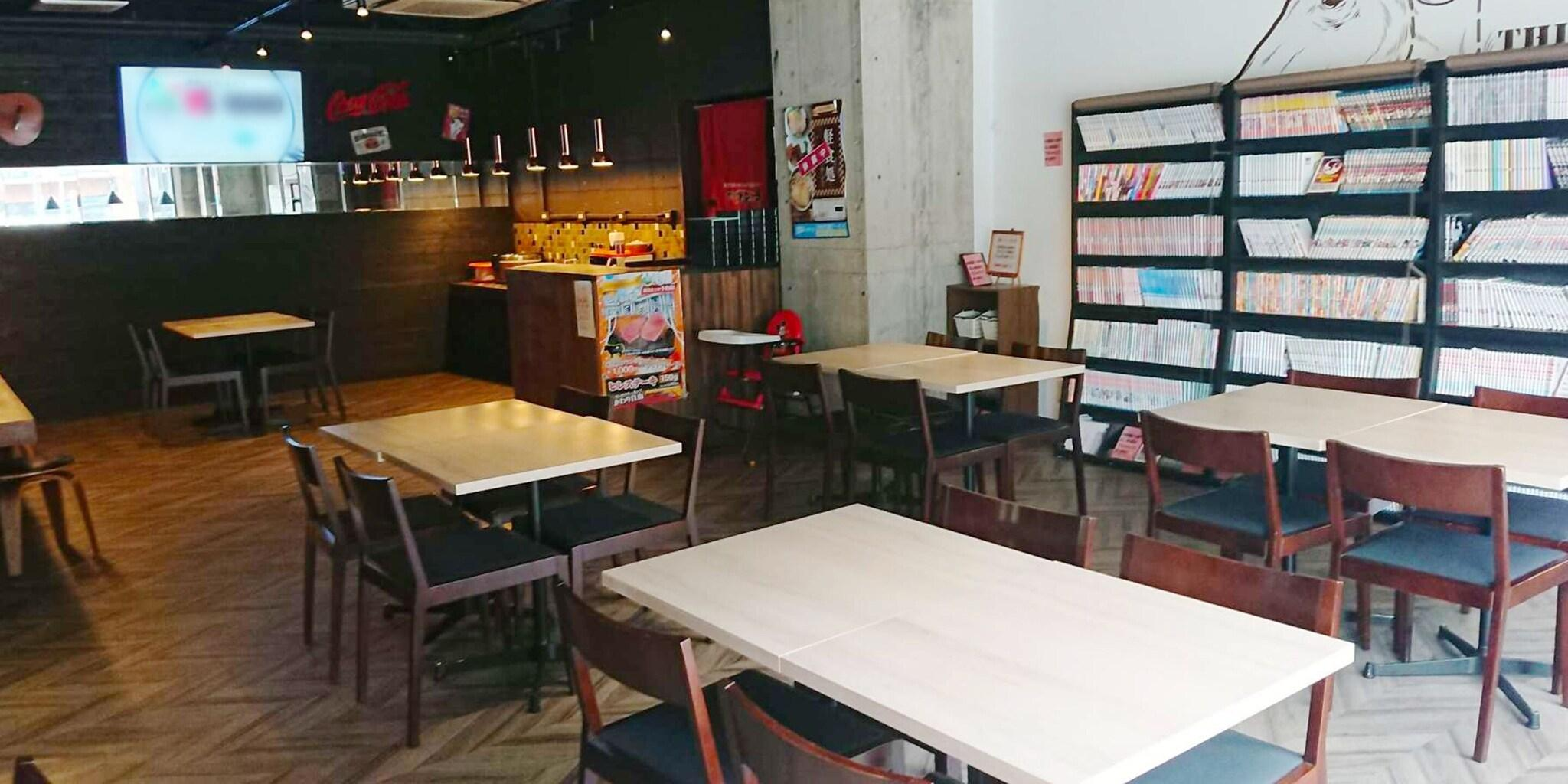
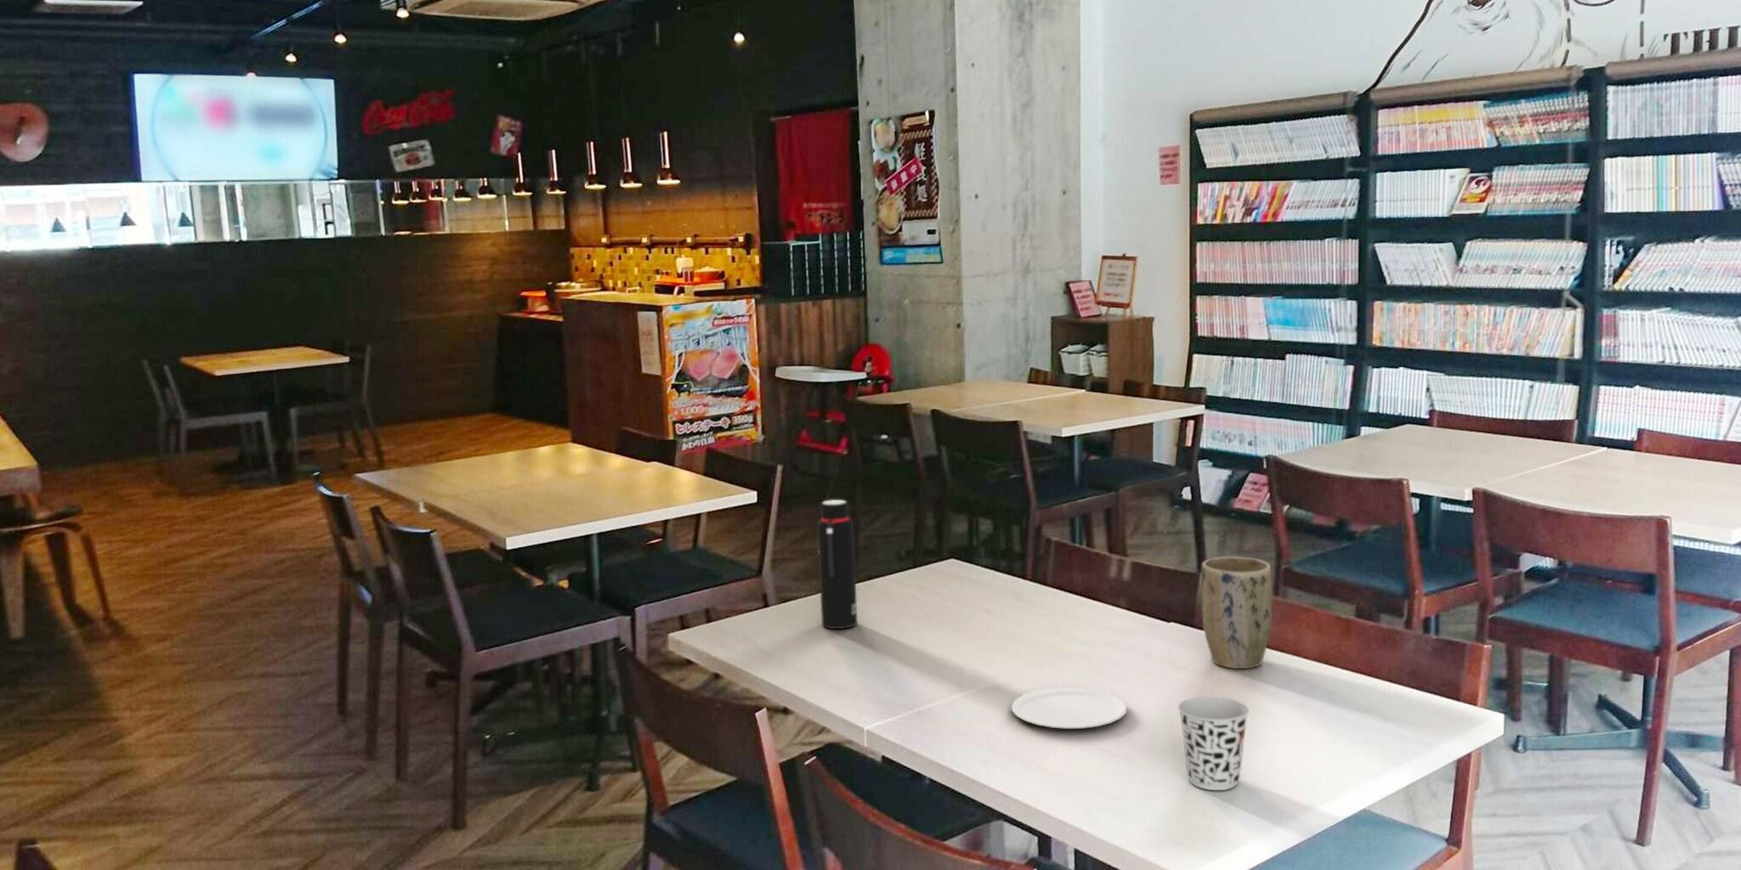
+ cup (1214, 745)
+ plate (1068, 709)
+ plant pot (1236, 613)
+ water bottle (836, 564)
